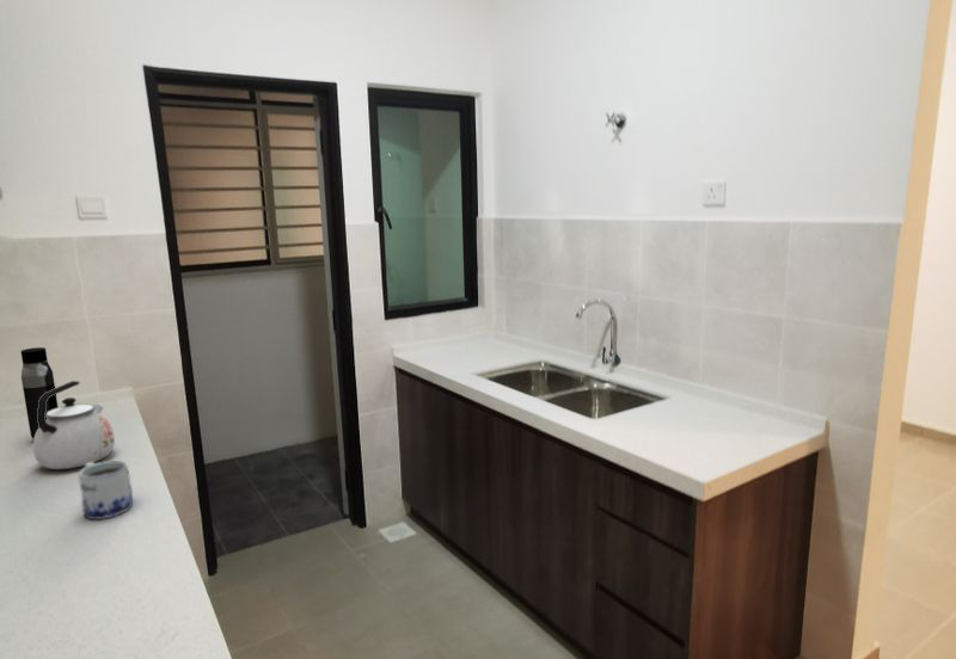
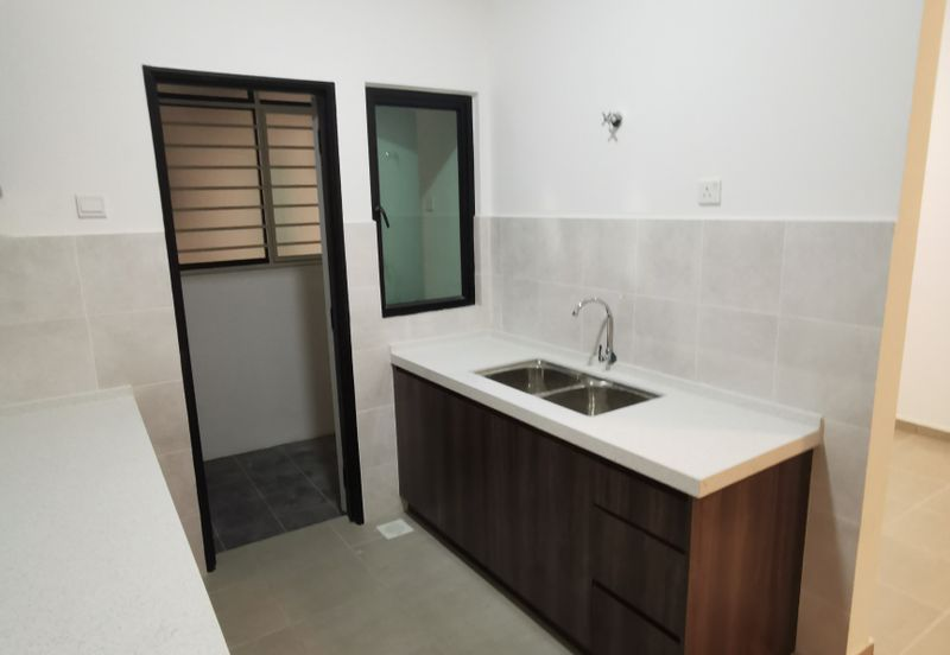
- mug (102, 487)
- kettle (72, 421)
- water bottle (39, 394)
